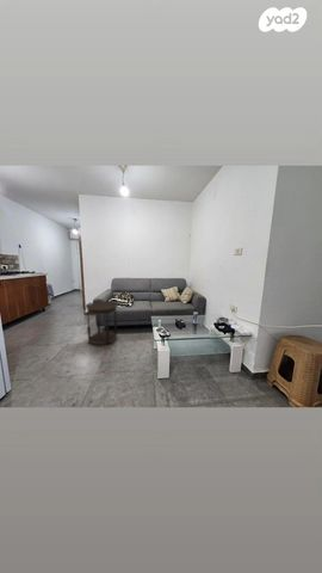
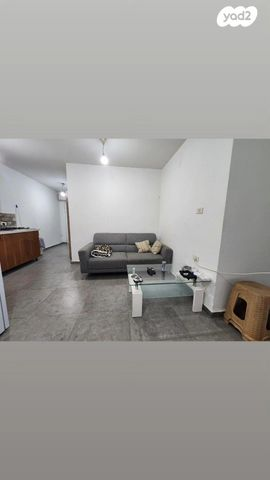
- side table (99, 321)
